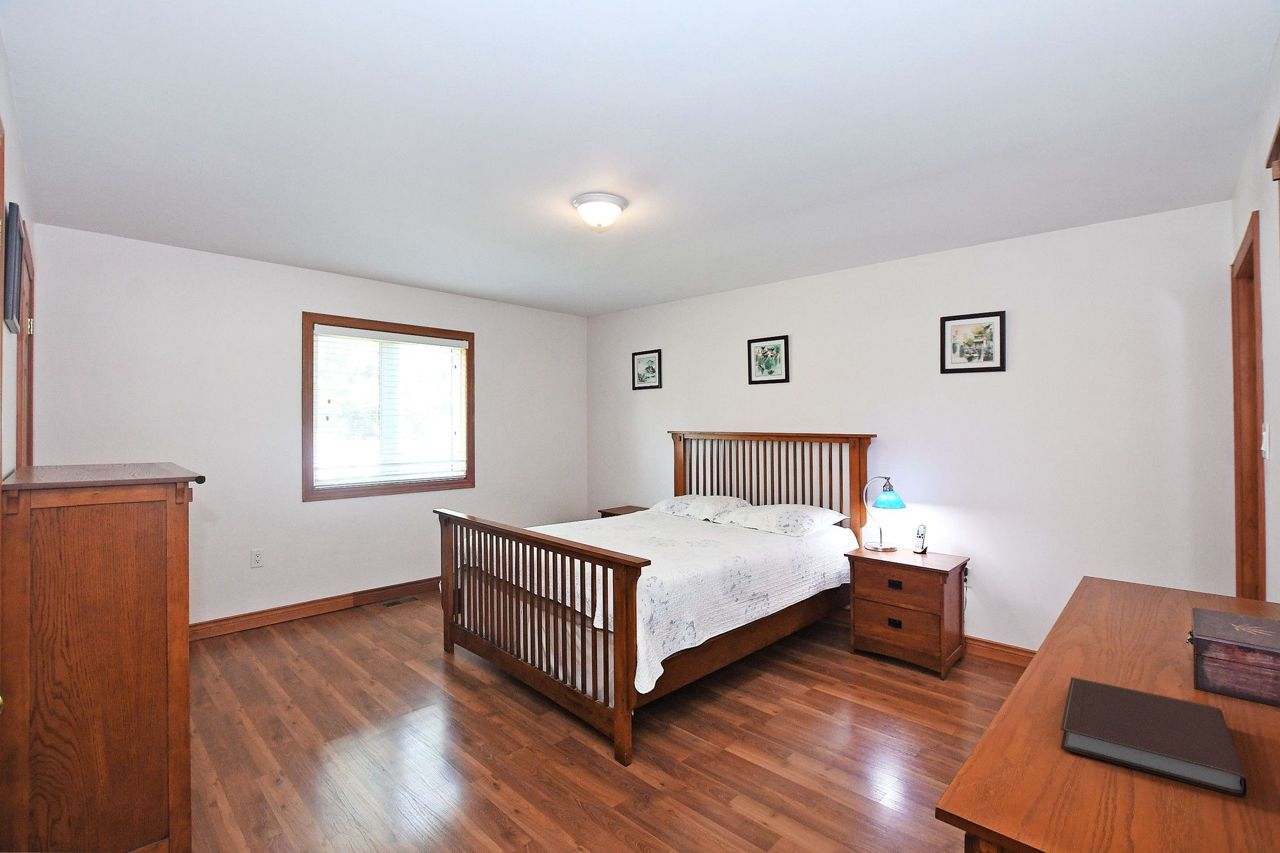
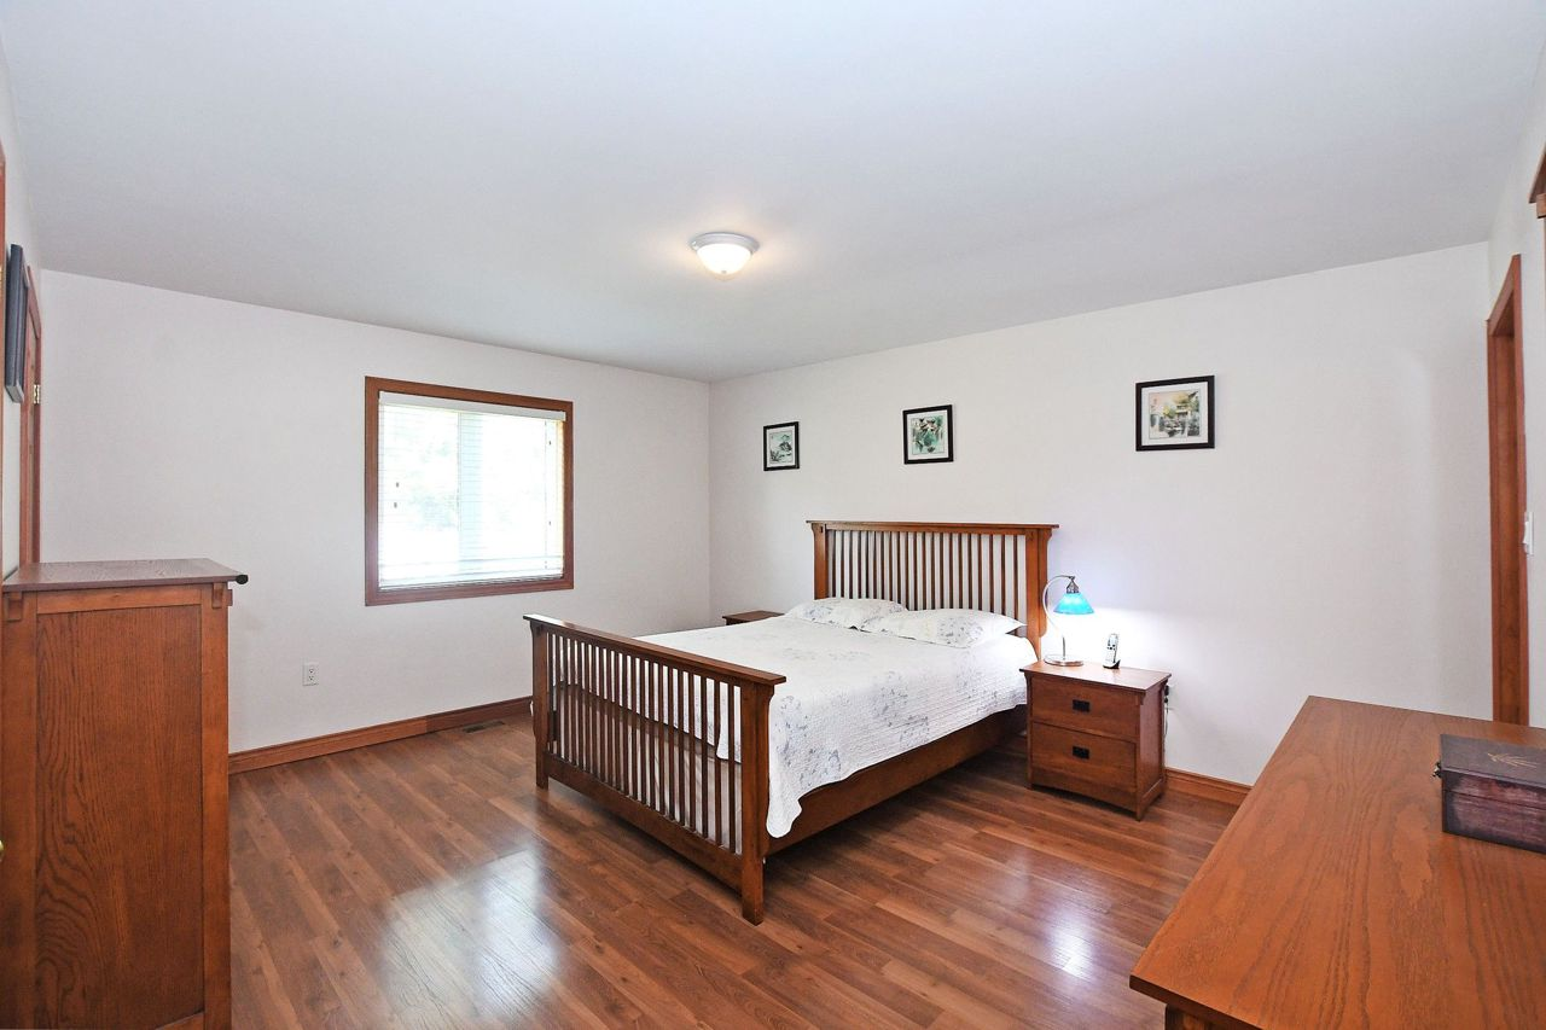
- notebook (1144, 727)
